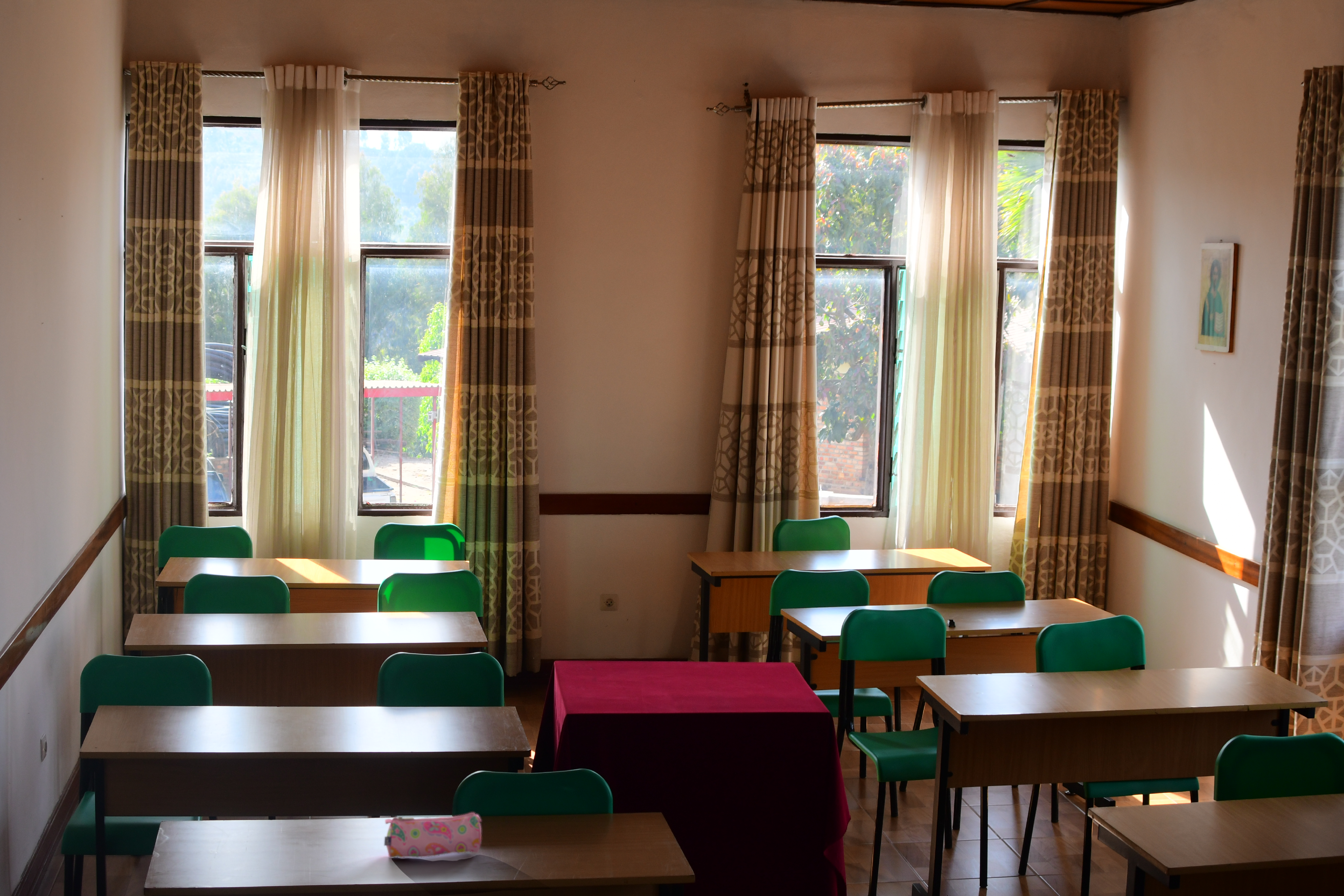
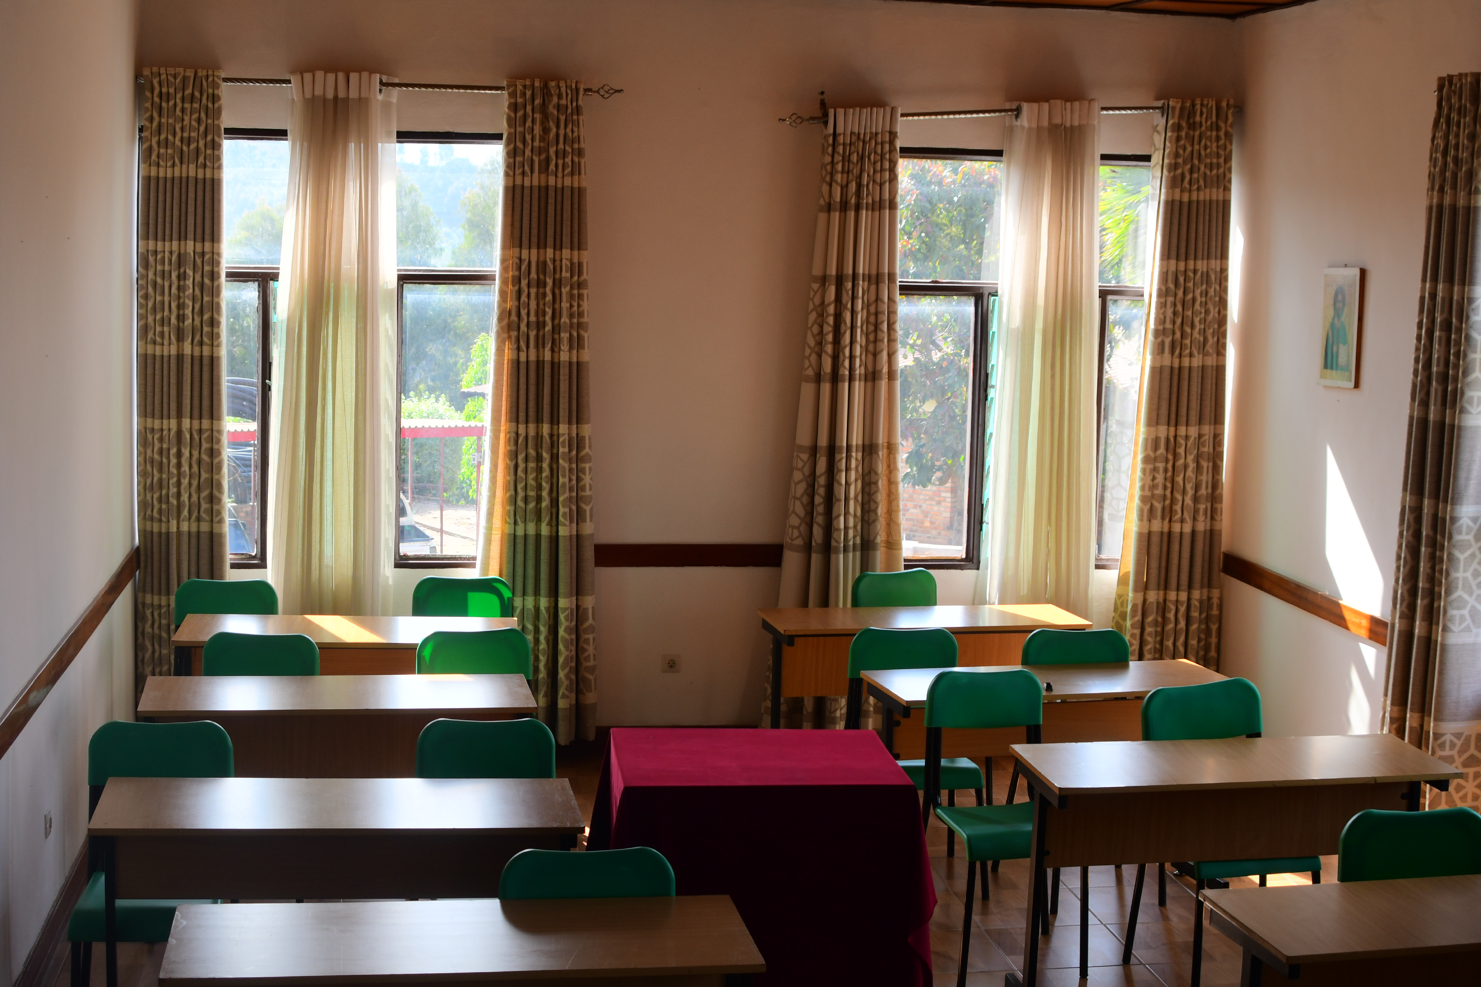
- pencil case (433, 835)
